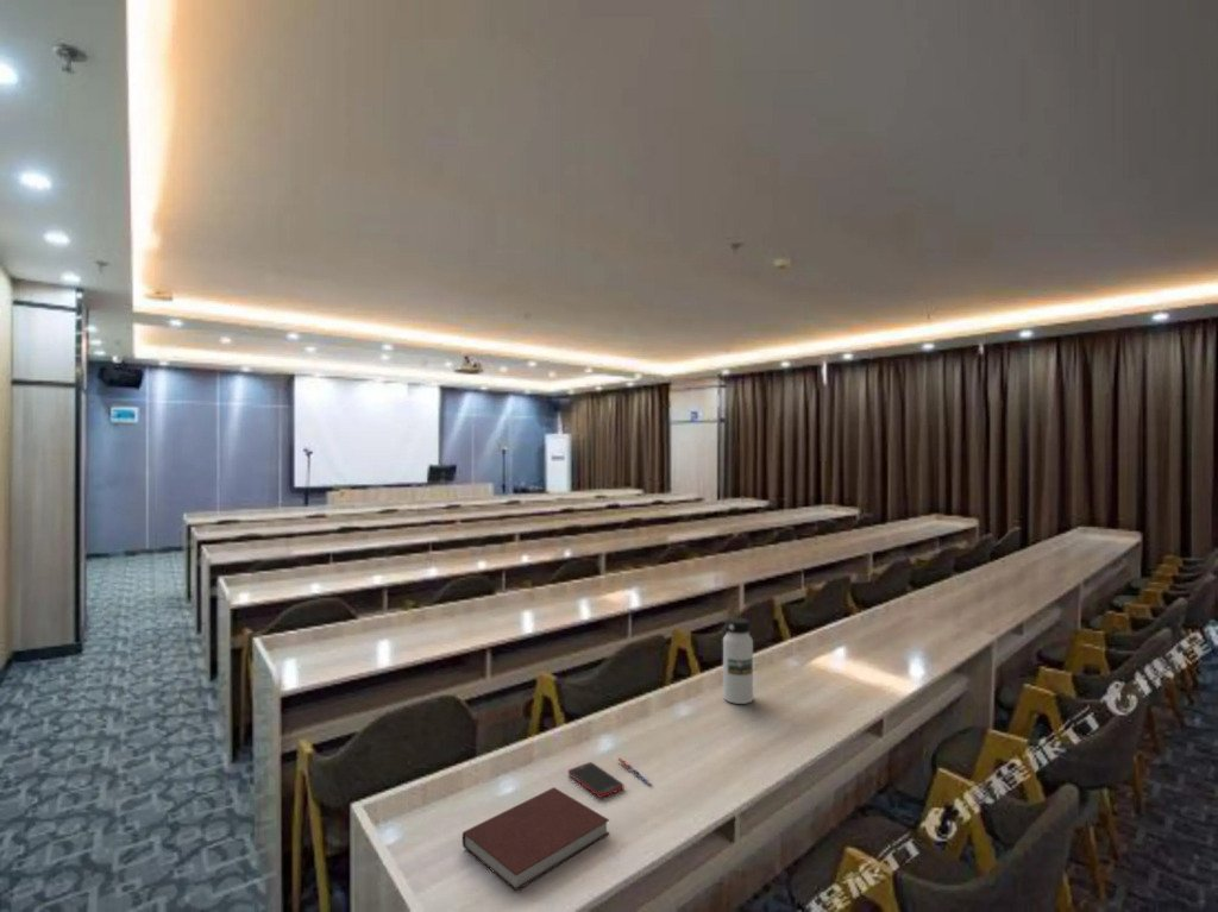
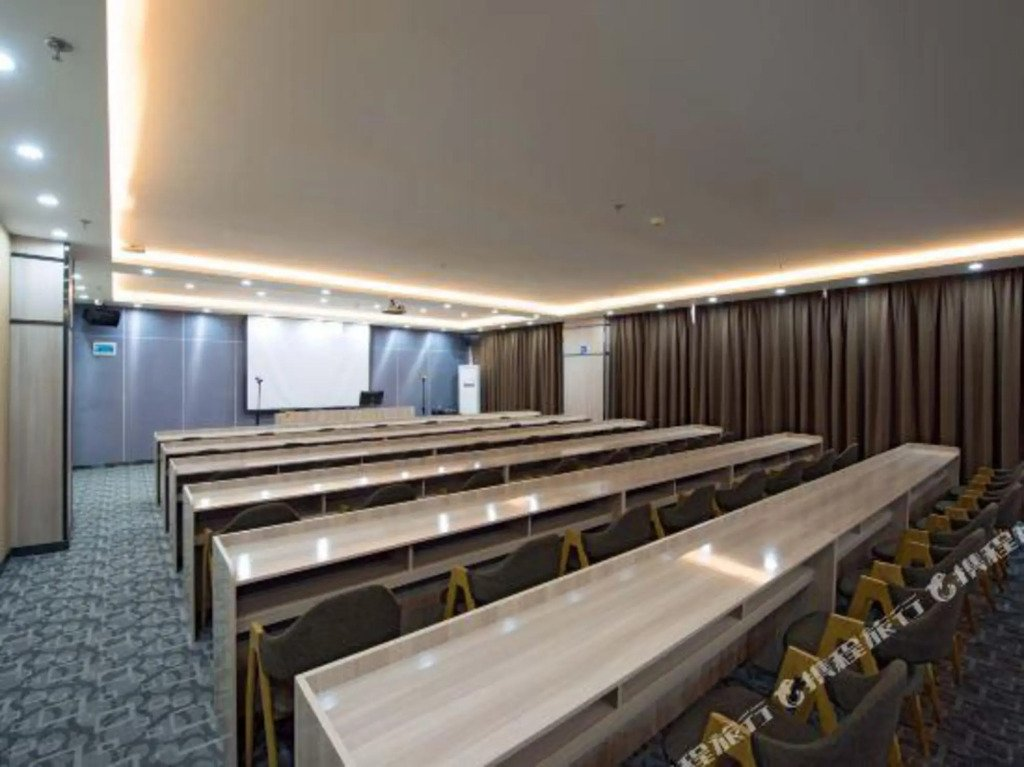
- notebook (536, 832)
- cell phone (595, 779)
- pen (634, 769)
- water bottle (737, 659)
